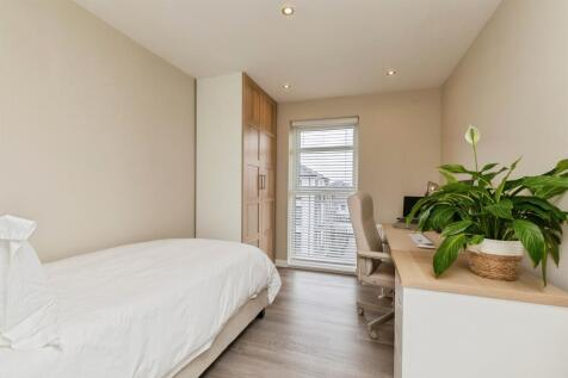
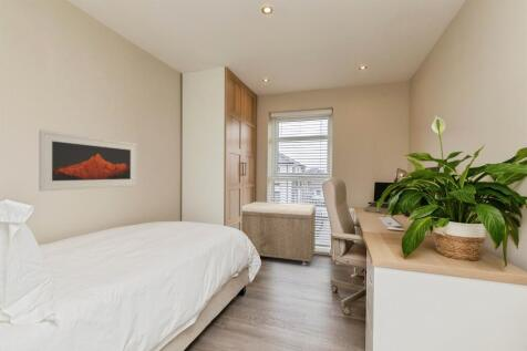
+ storage bench (279, 230)
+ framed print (96, 163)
